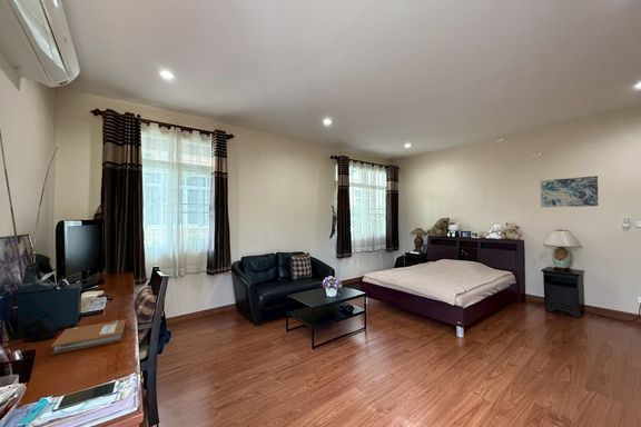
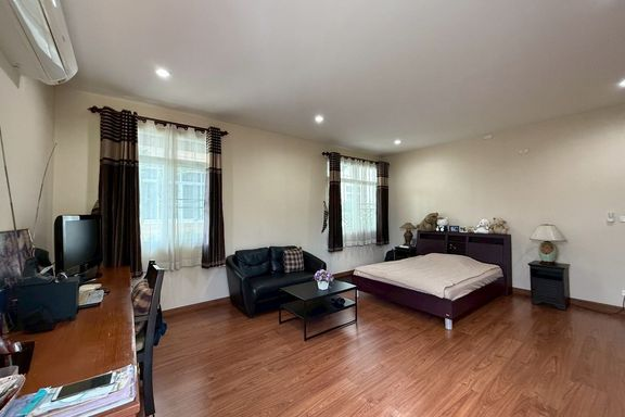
- notebook (95, 334)
- wall art (568, 192)
